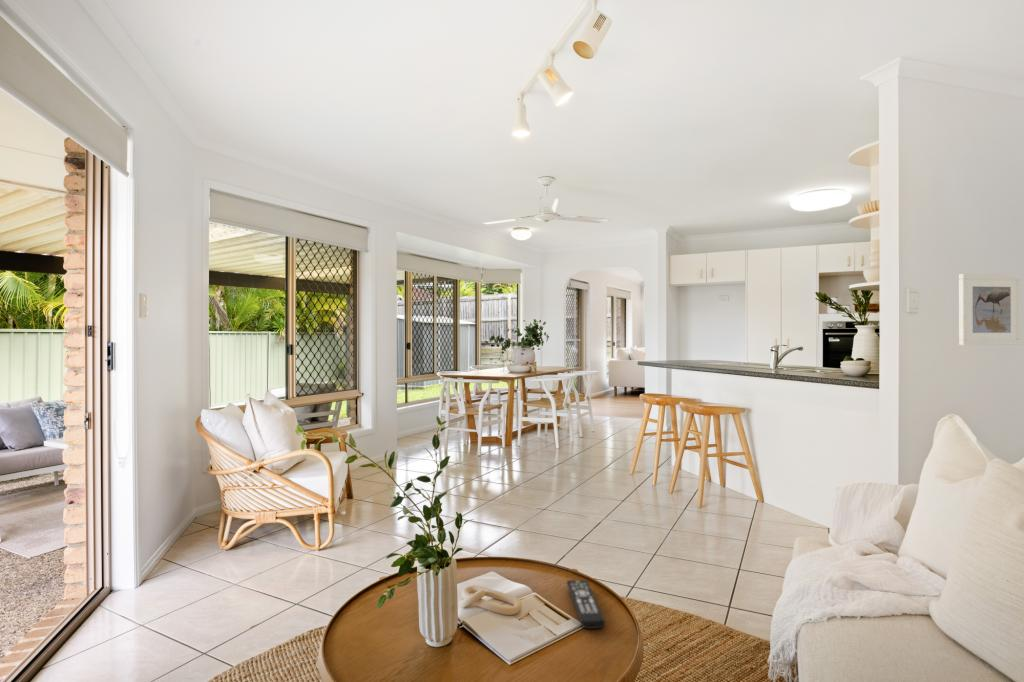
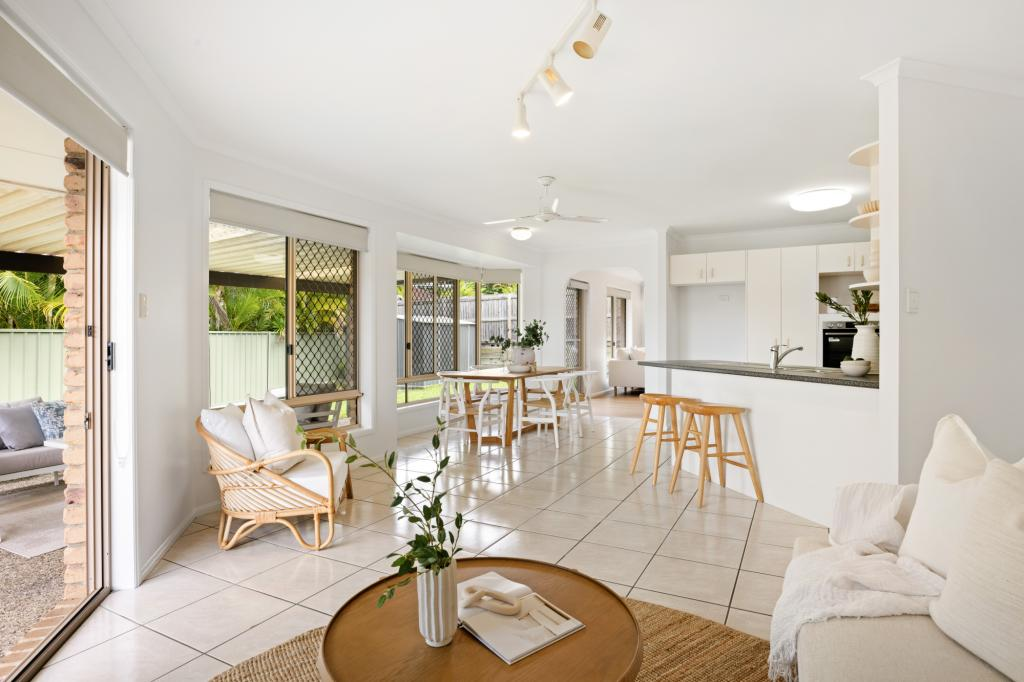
- remote control (584, 602)
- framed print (990, 309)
